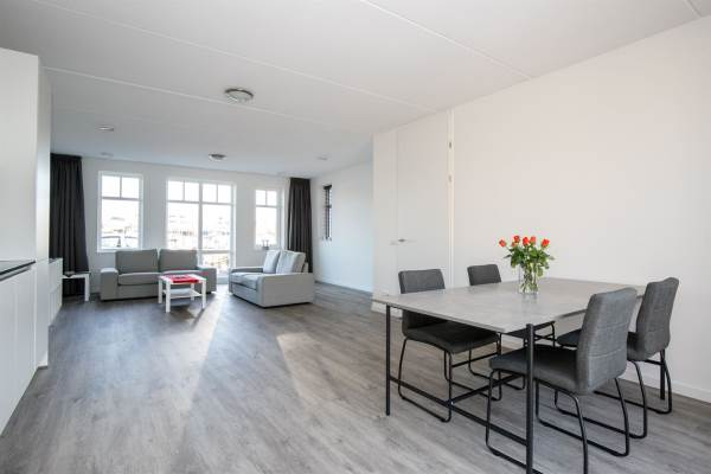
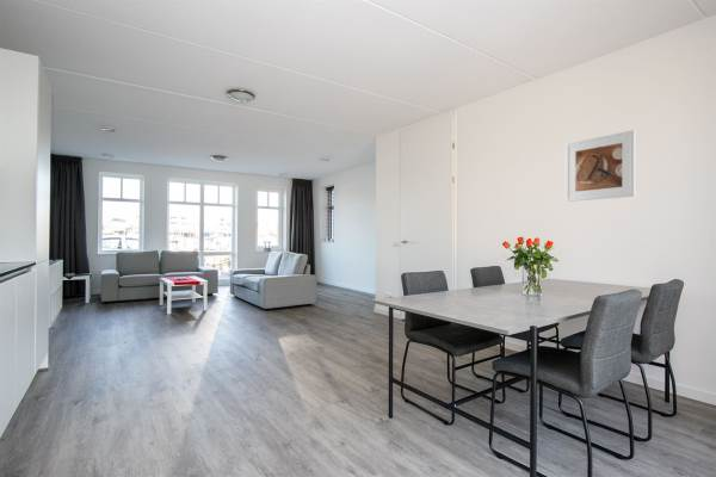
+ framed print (598, 168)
